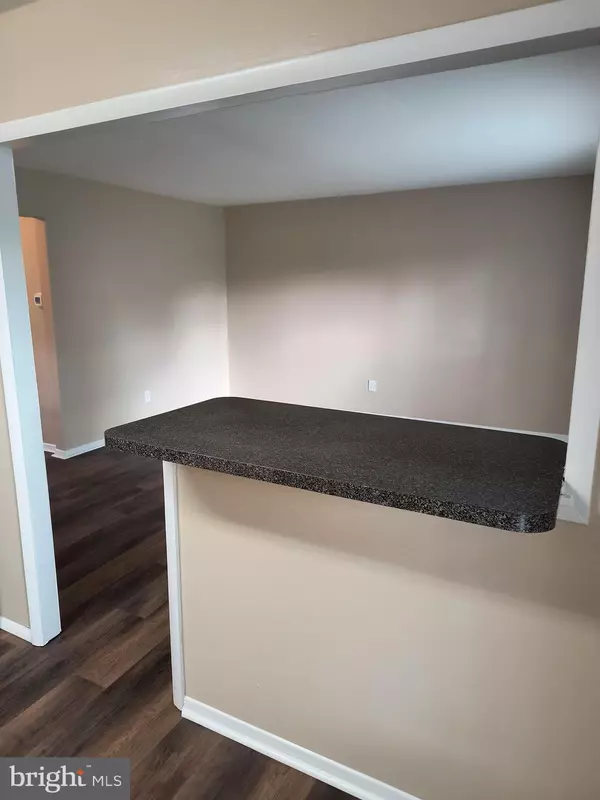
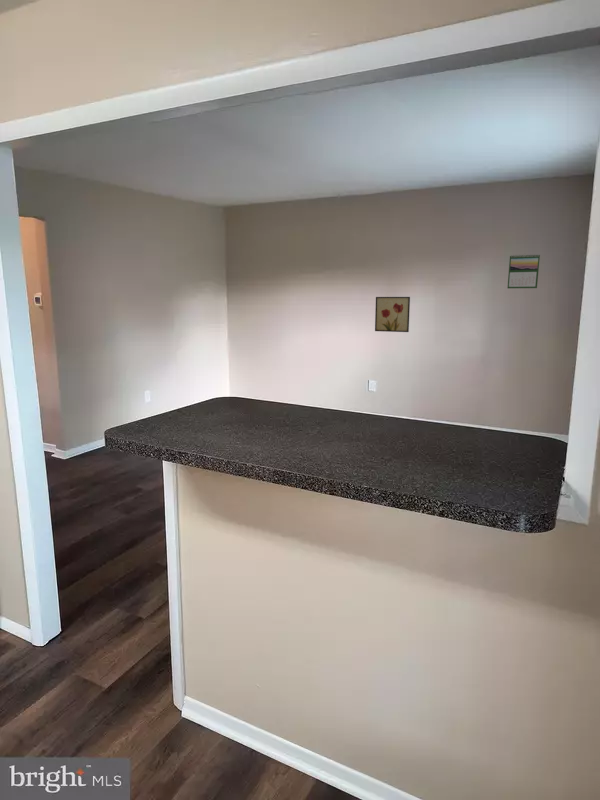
+ wall art (392, 314)
+ calendar (523, 271)
